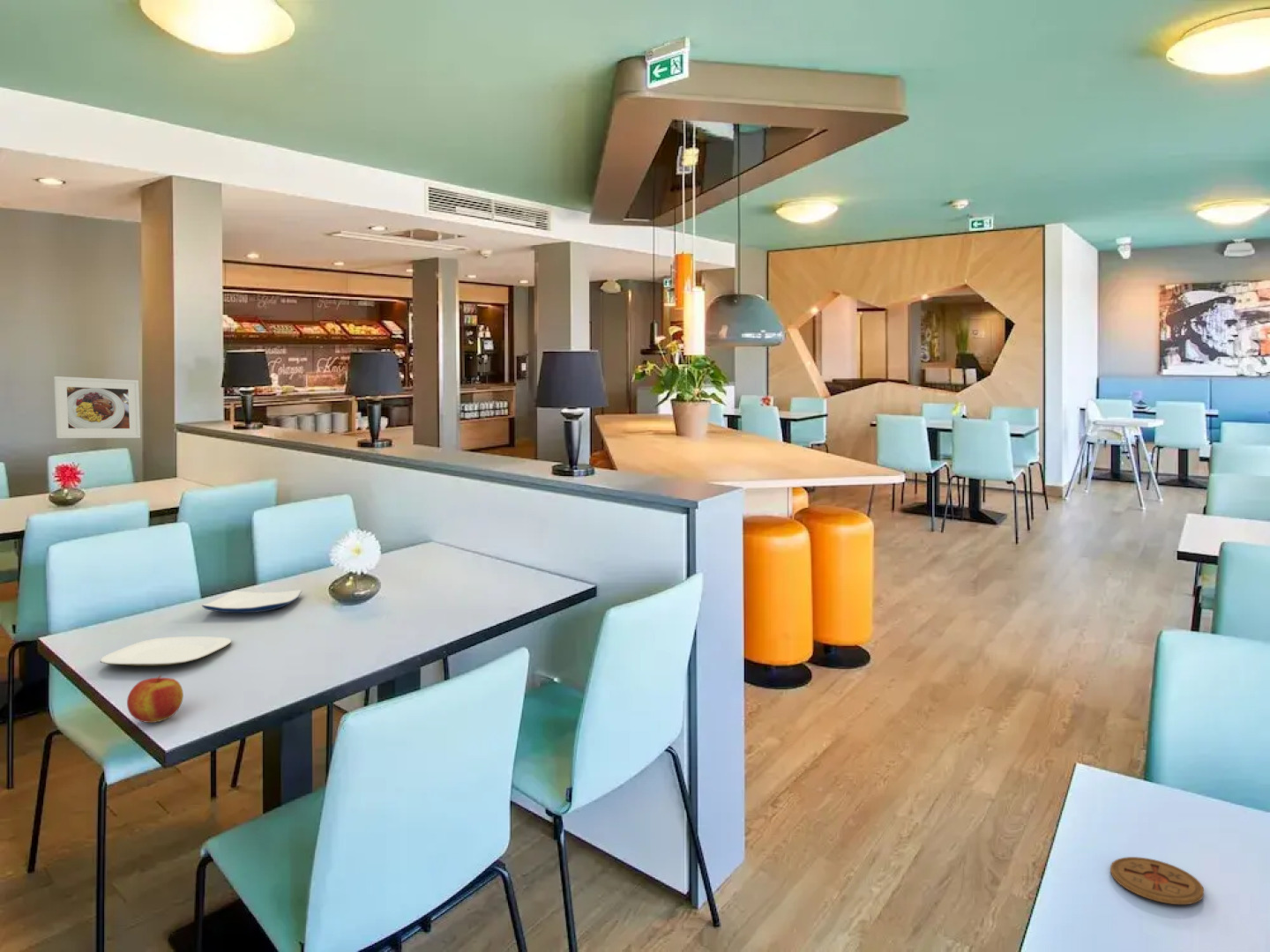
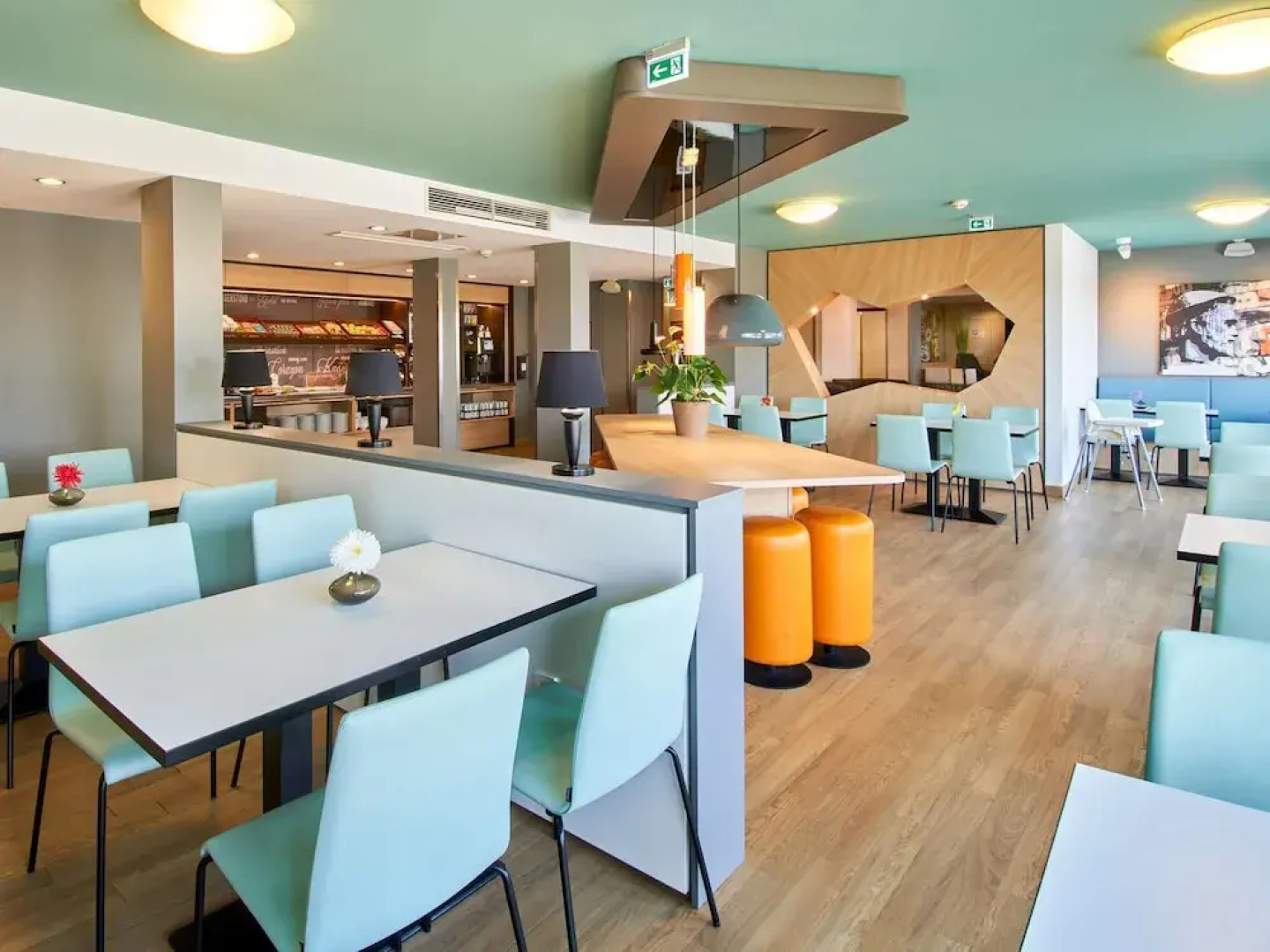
- plate (254, 602)
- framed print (98, 408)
- plate (168, 652)
- coaster (1155, 879)
- apple (155, 698)
